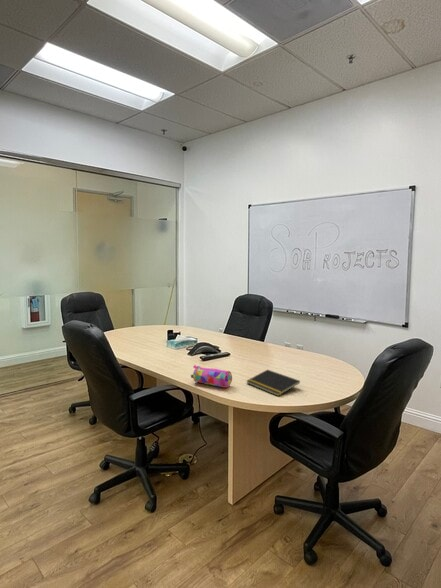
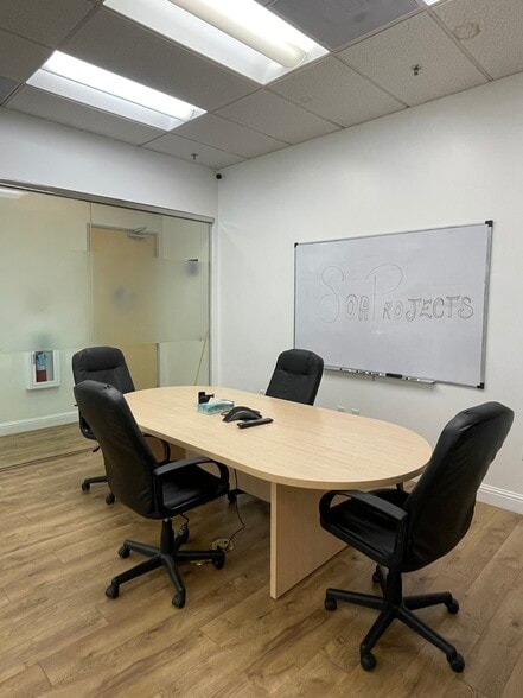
- pencil case (211, 376)
- notepad (272, 381)
